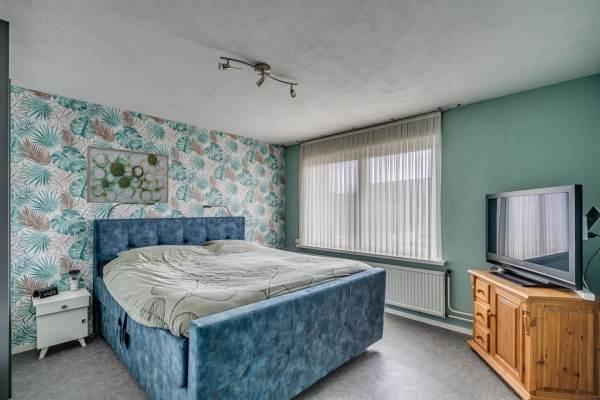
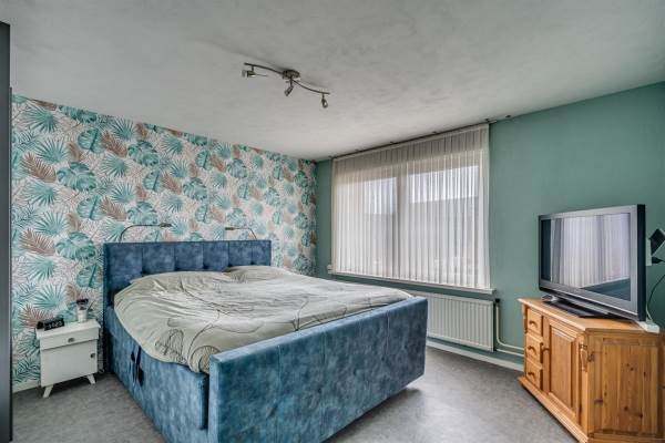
- wall art (131, 176)
